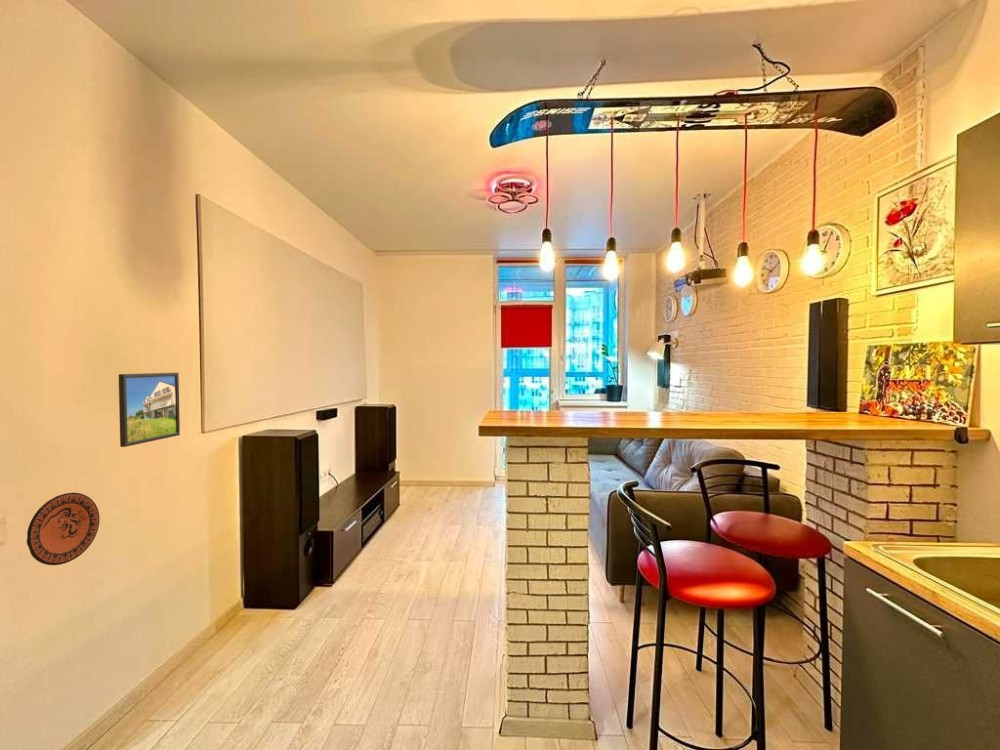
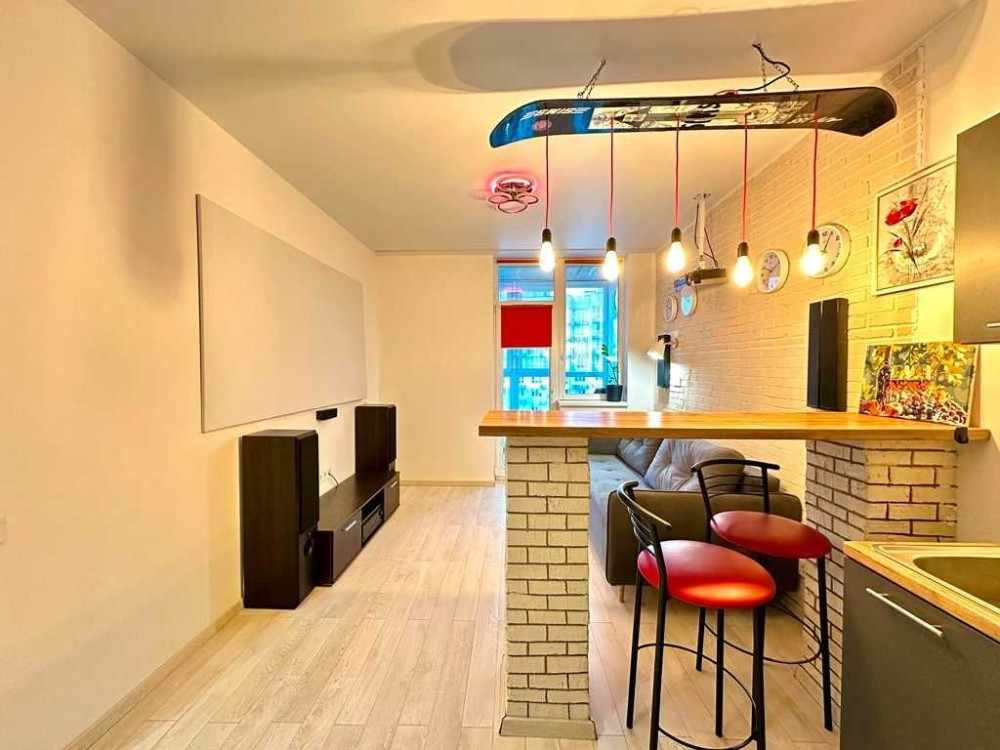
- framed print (151, 407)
- decorative plate (64, 528)
